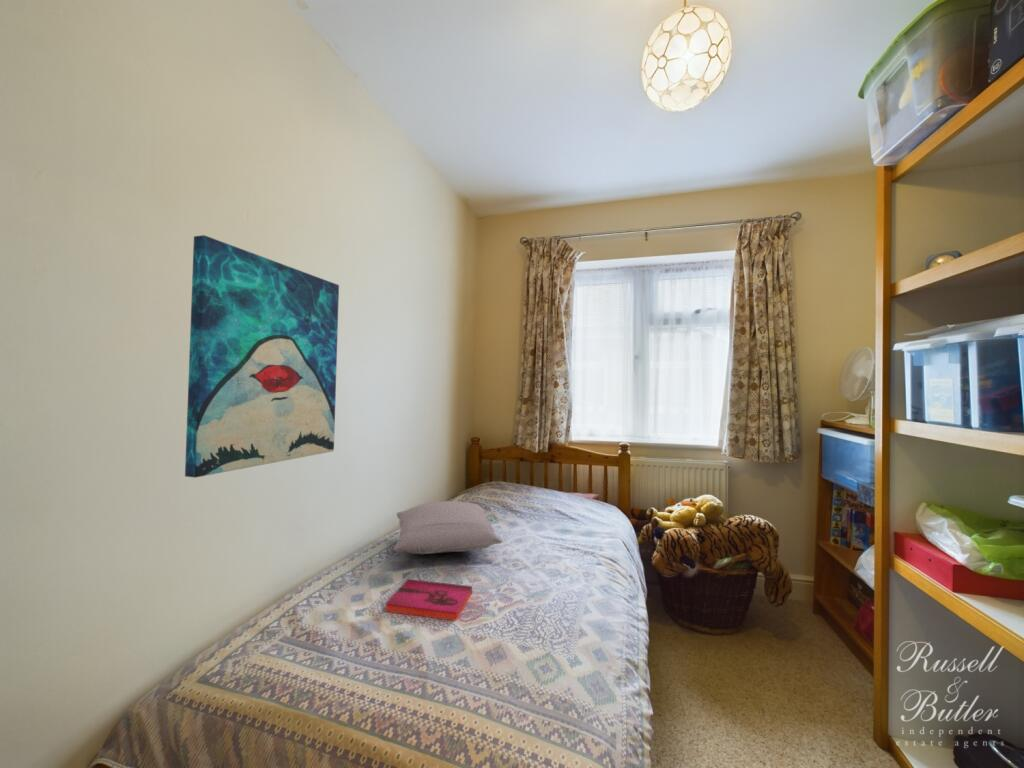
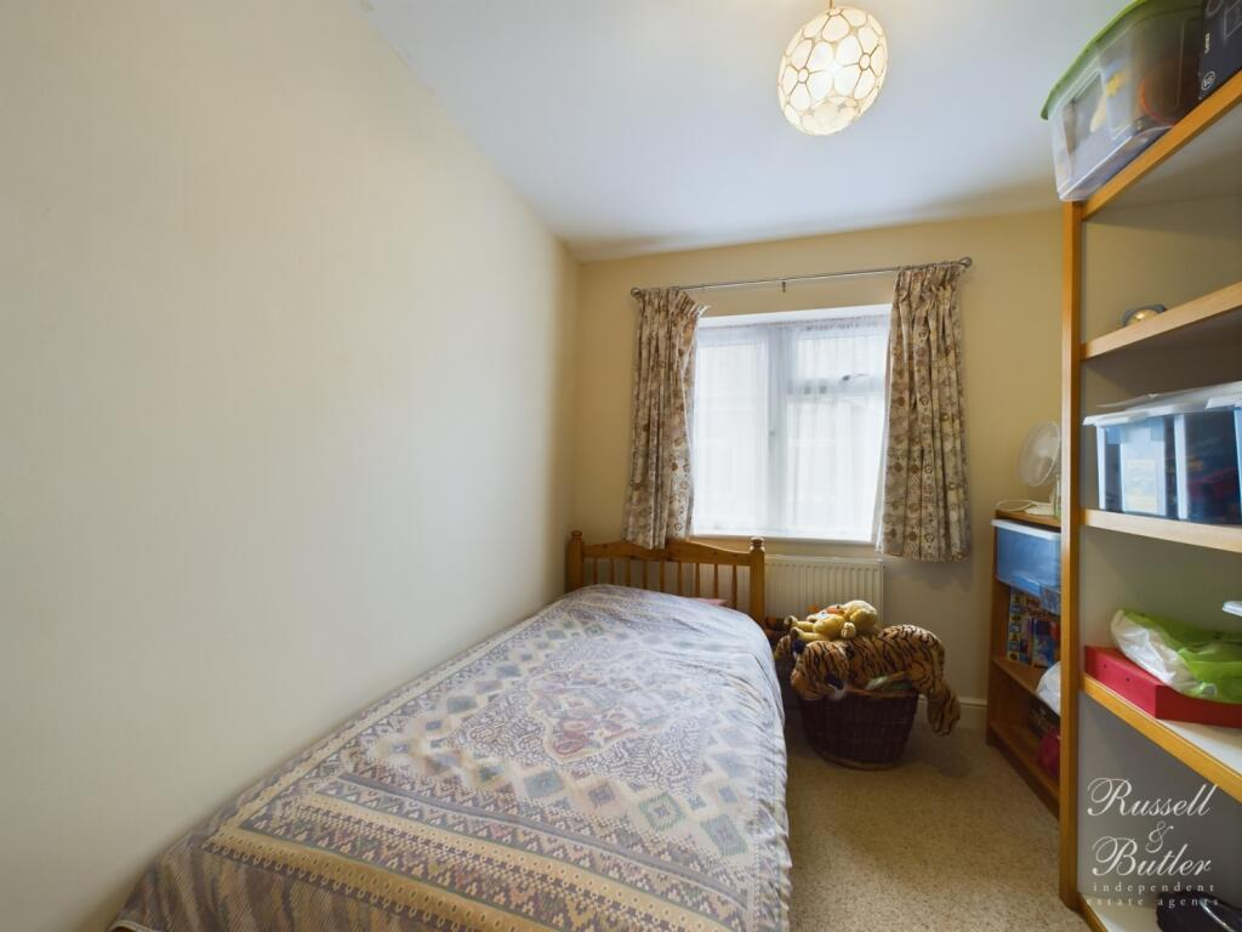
- pillow (444, 528)
- wall art (276, 362)
- hardback book (430, 598)
